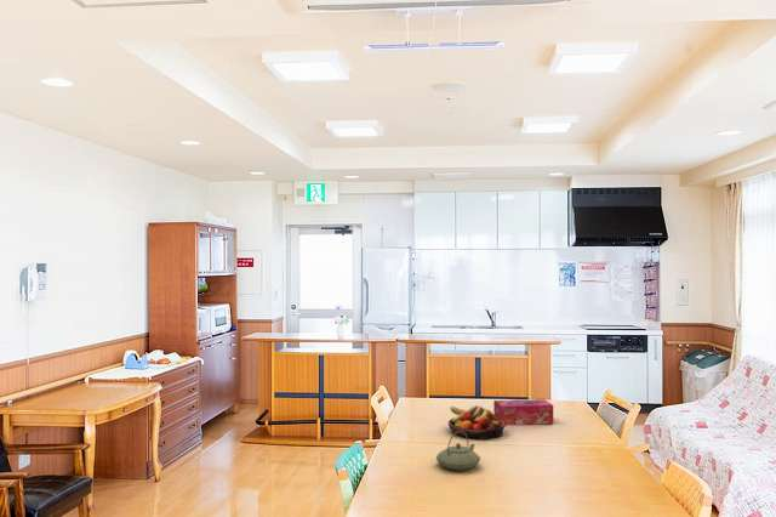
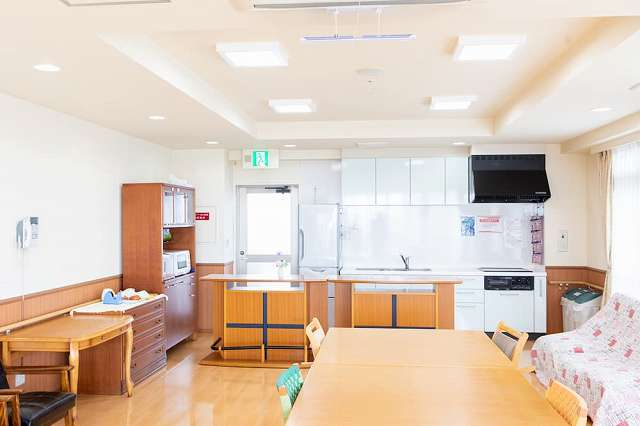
- tissue box (523, 411)
- teapot (460, 448)
- fruit bowl (475, 420)
